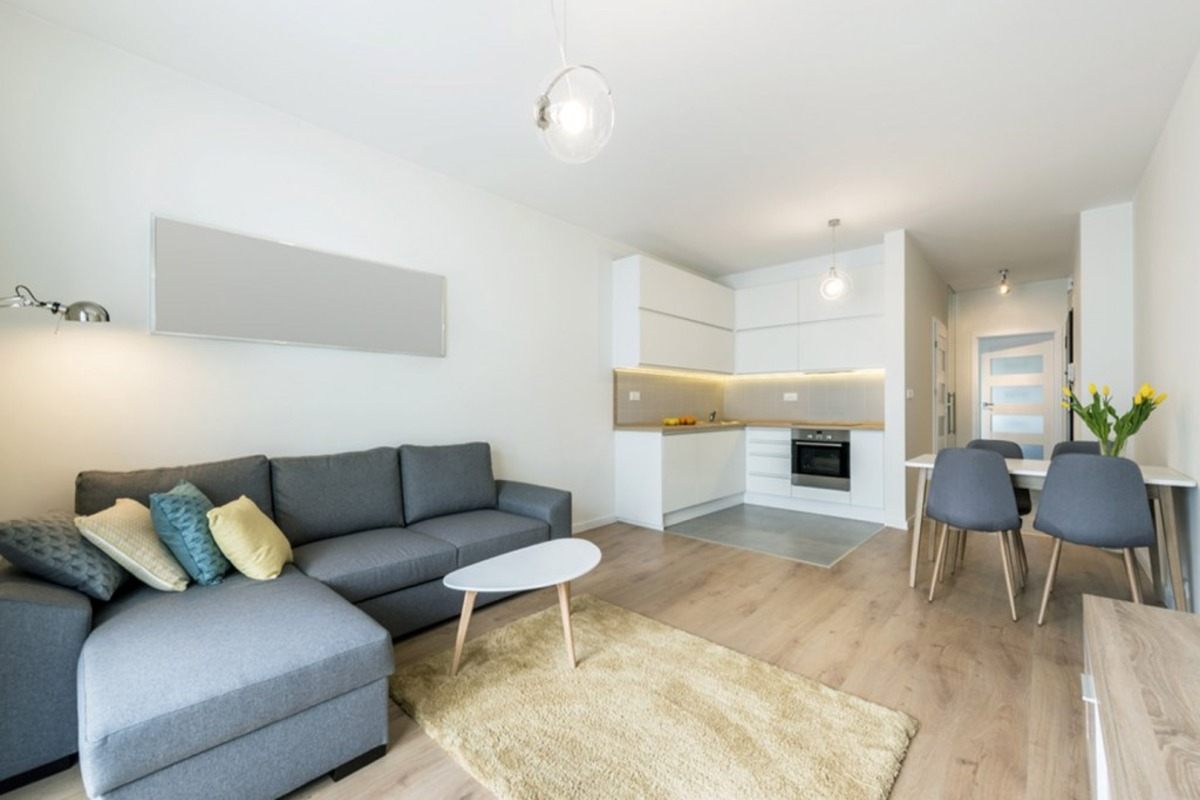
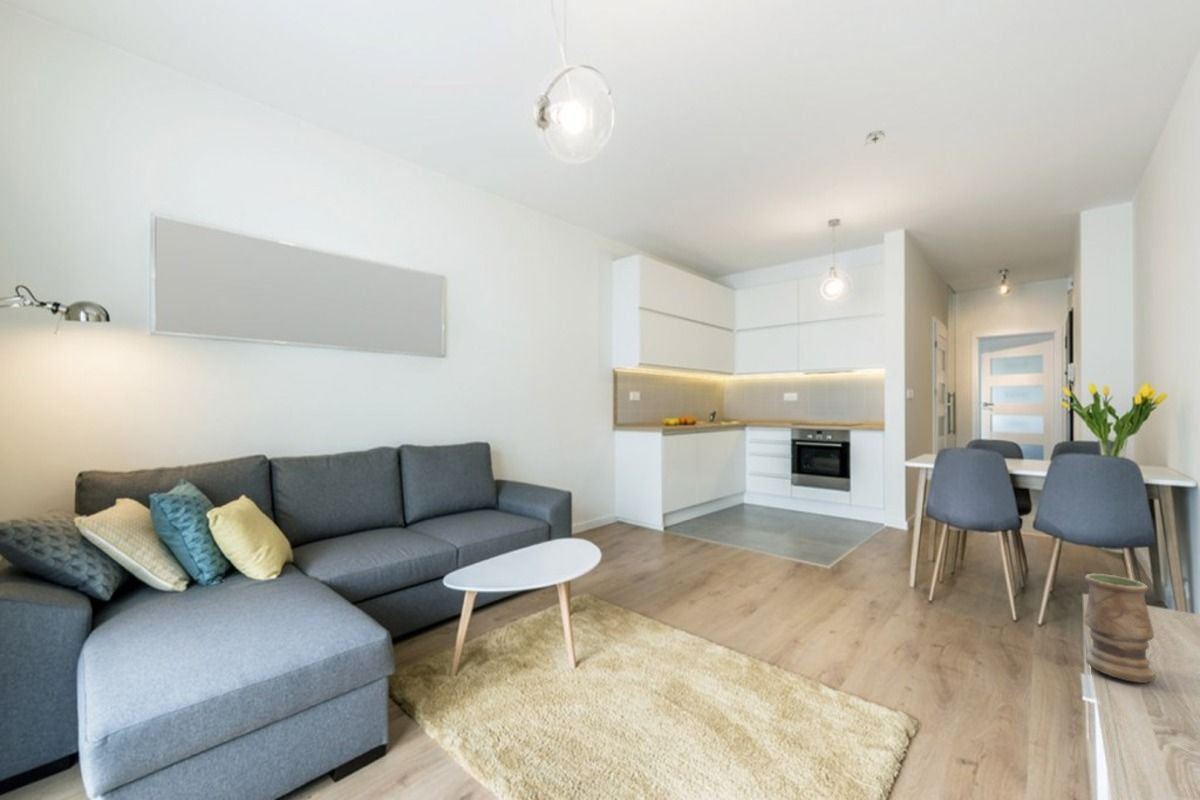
+ smoke detector (874, 137)
+ vase (1118, 626)
